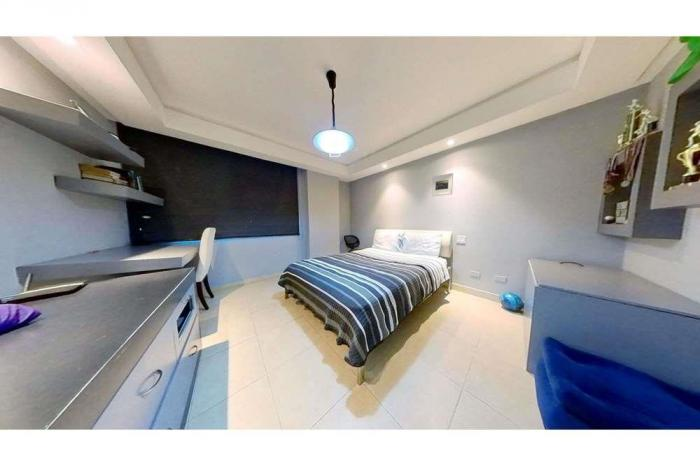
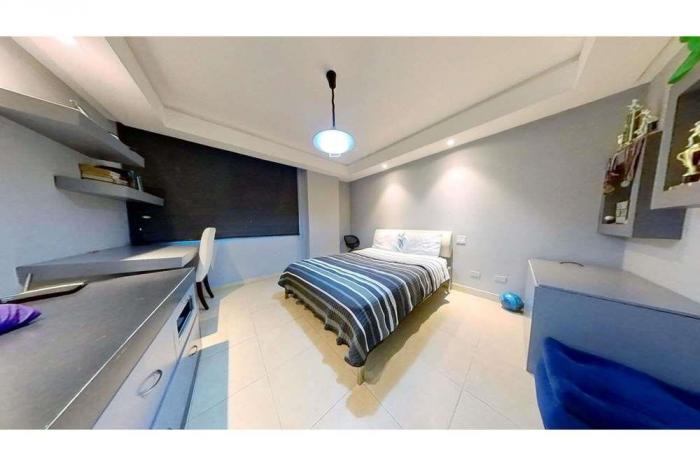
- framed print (441, 185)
